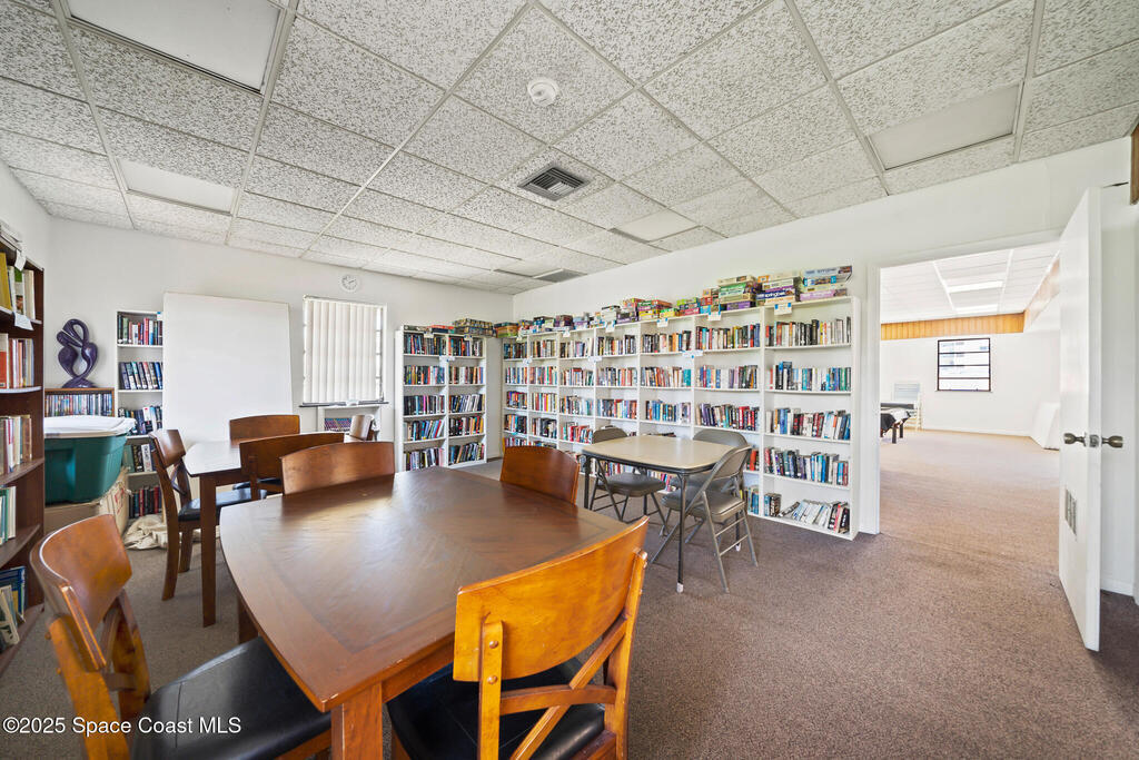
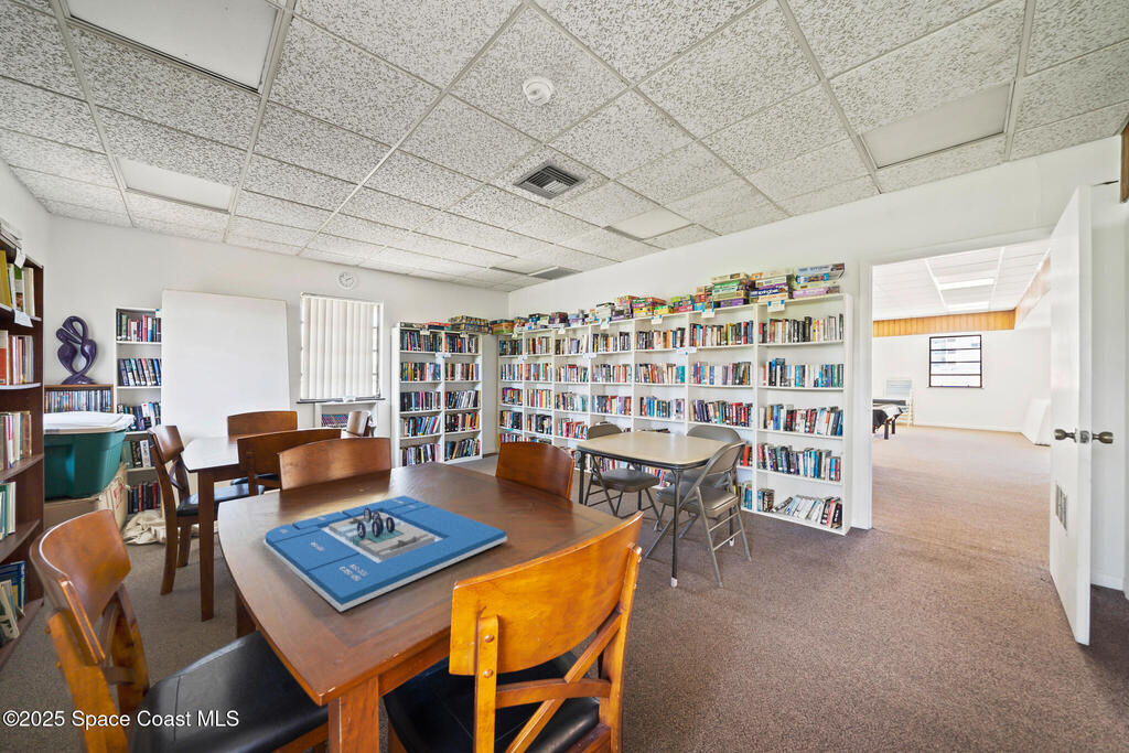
+ architectural model (381, 528)
